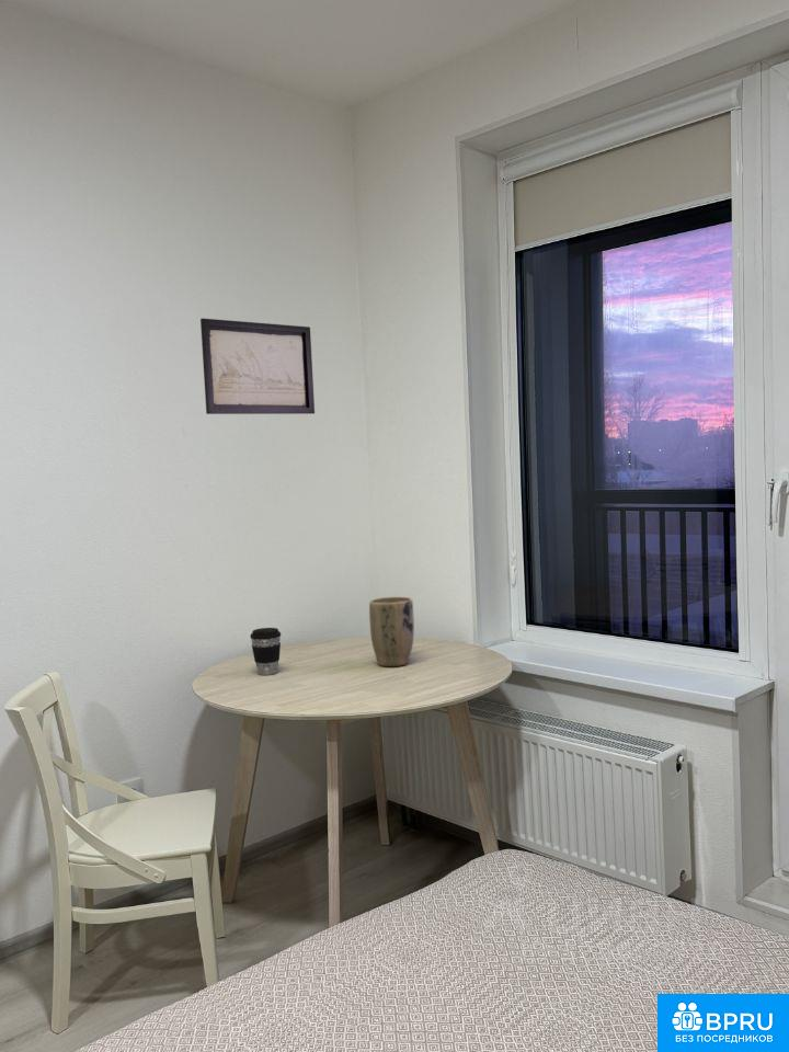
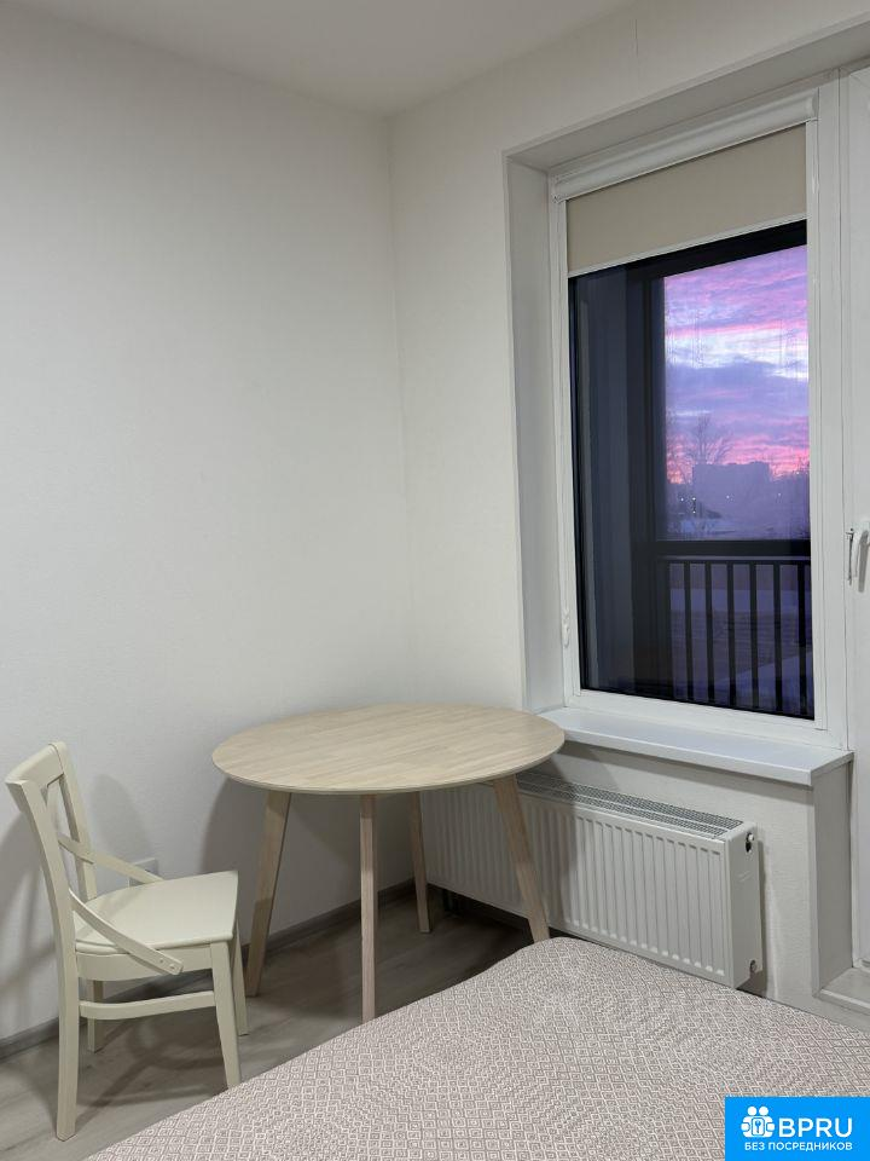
- coffee cup (266, 651)
- plant pot (392, 631)
- wall art (260, 368)
